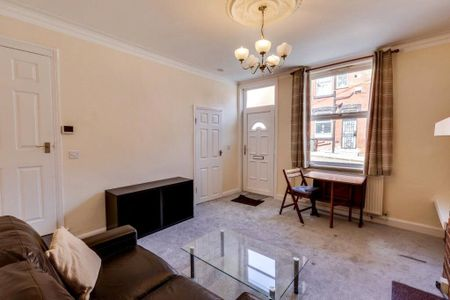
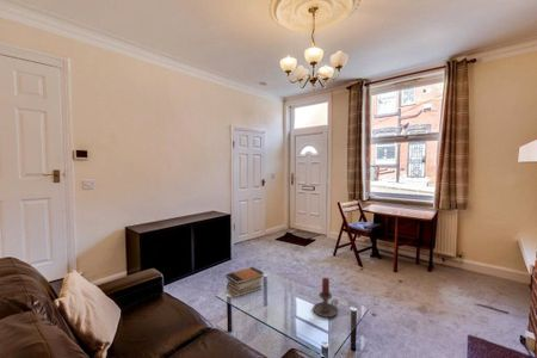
+ book stack (245, 280)
+ candle holder (327, 294)
